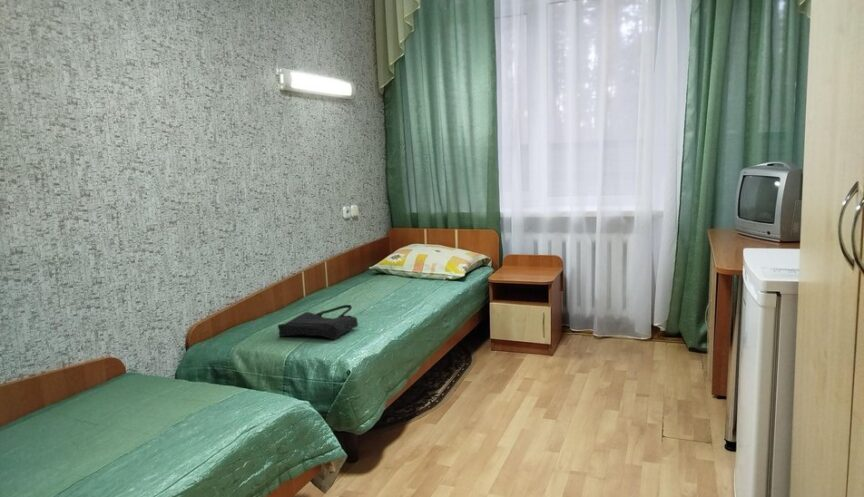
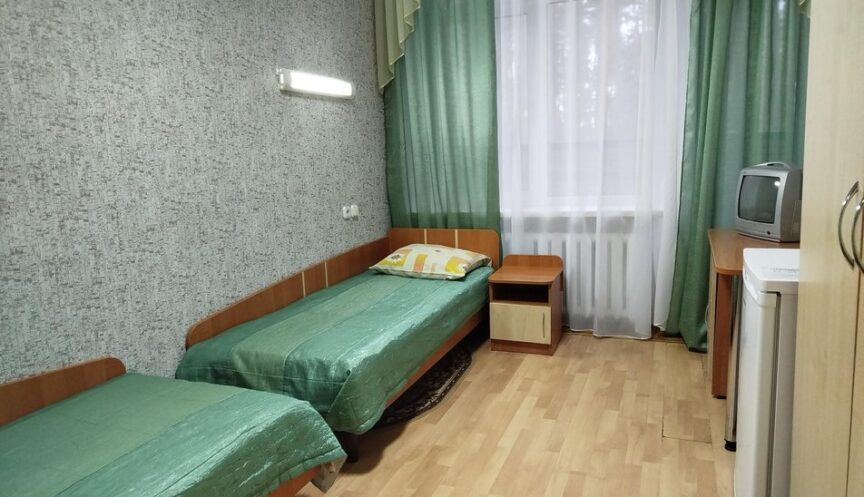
- tote bag (328, 320)
